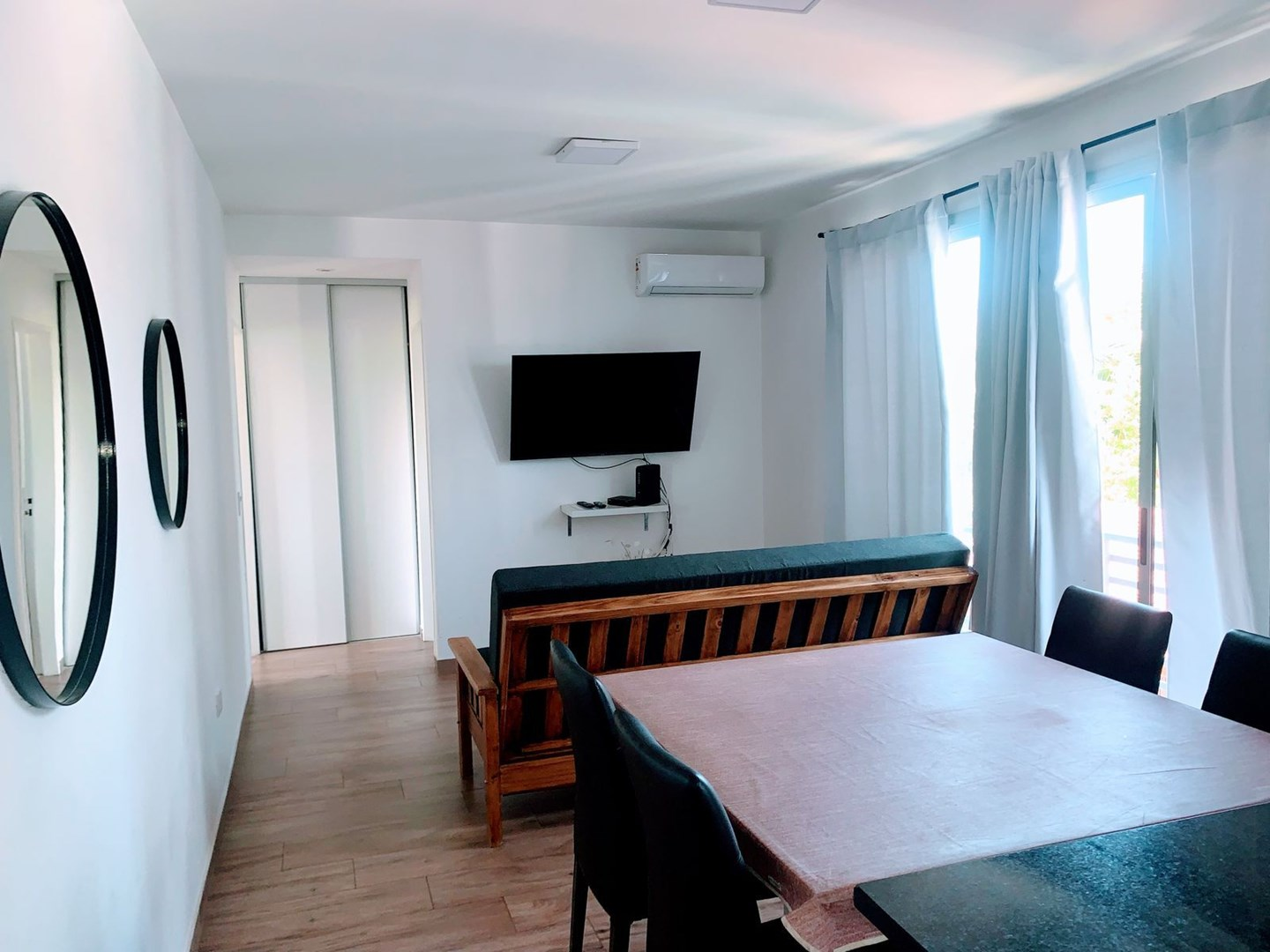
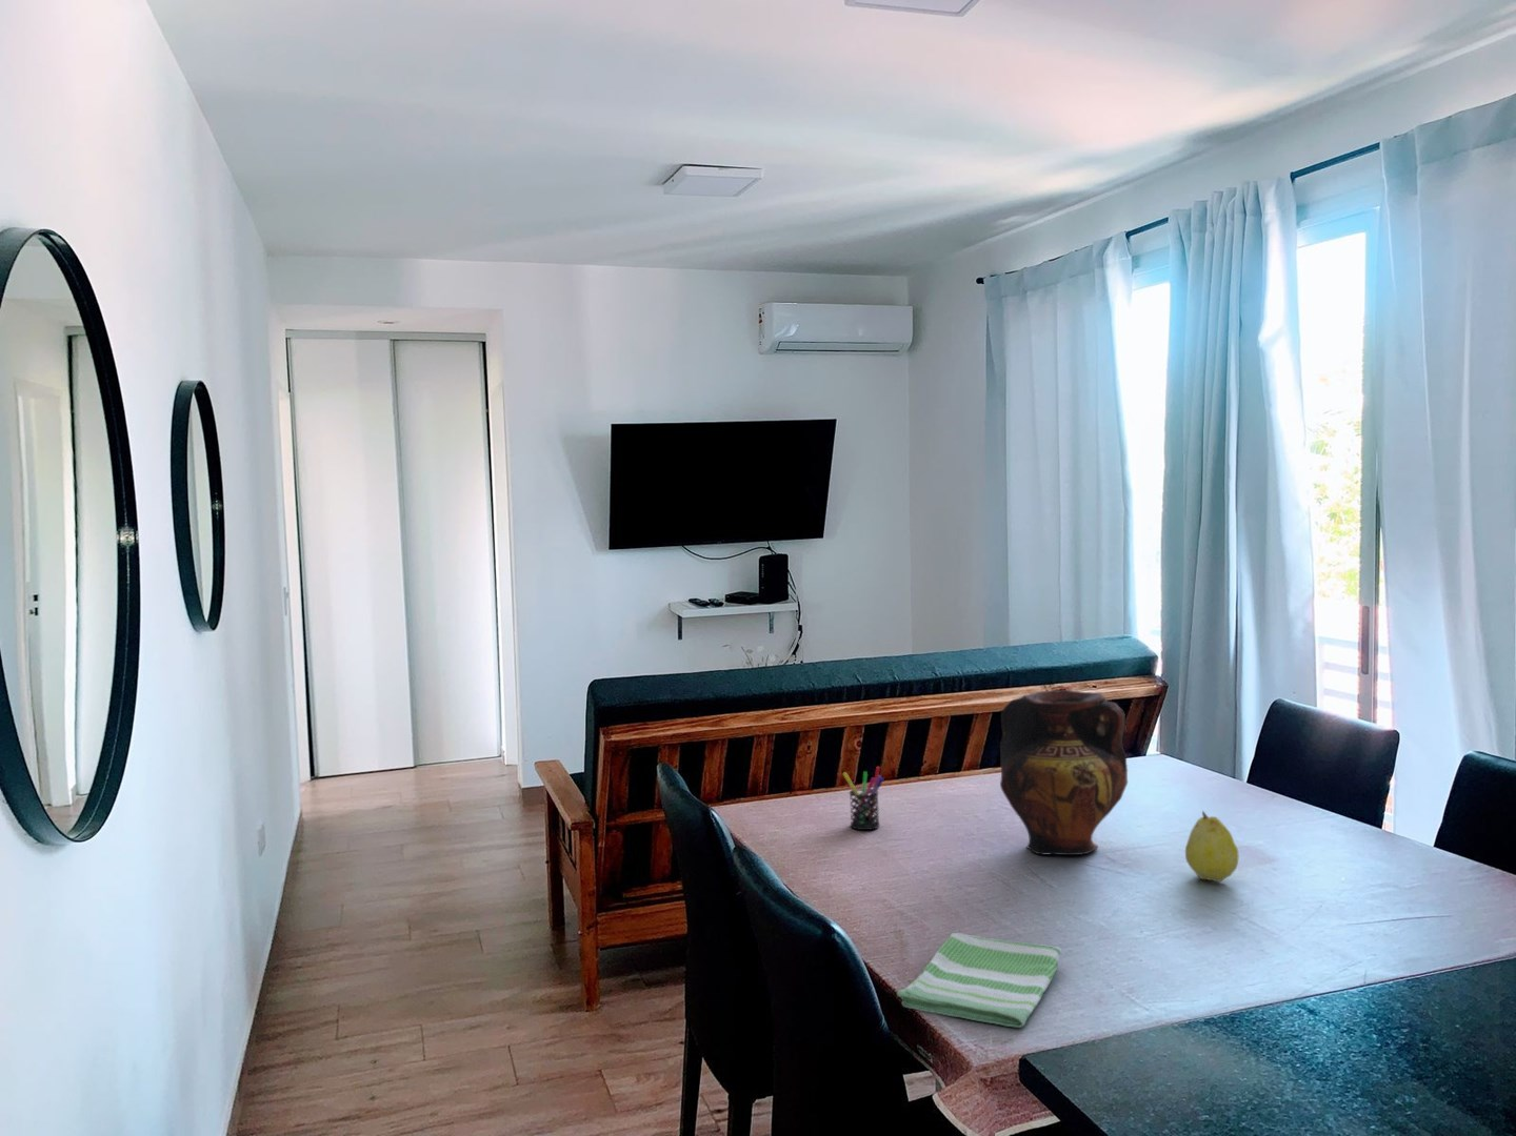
+ pen holder (865, 795)
+ vase (1061, 771)
+ fruit (1210, 845)
+ dish towel (982, 975)
